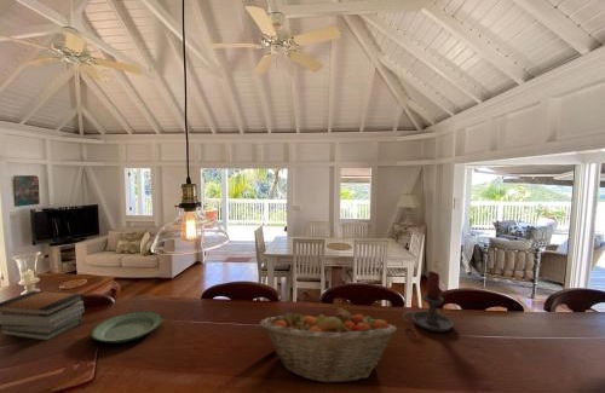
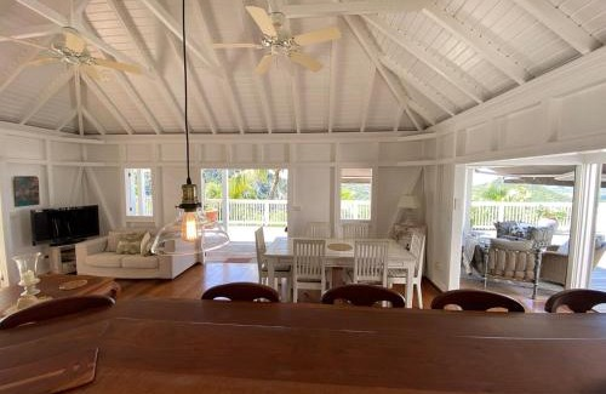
- book stack (41, 313)
- plate (128, 328)
- candle holder (427, 297)
- fruit basket (325, 334)
